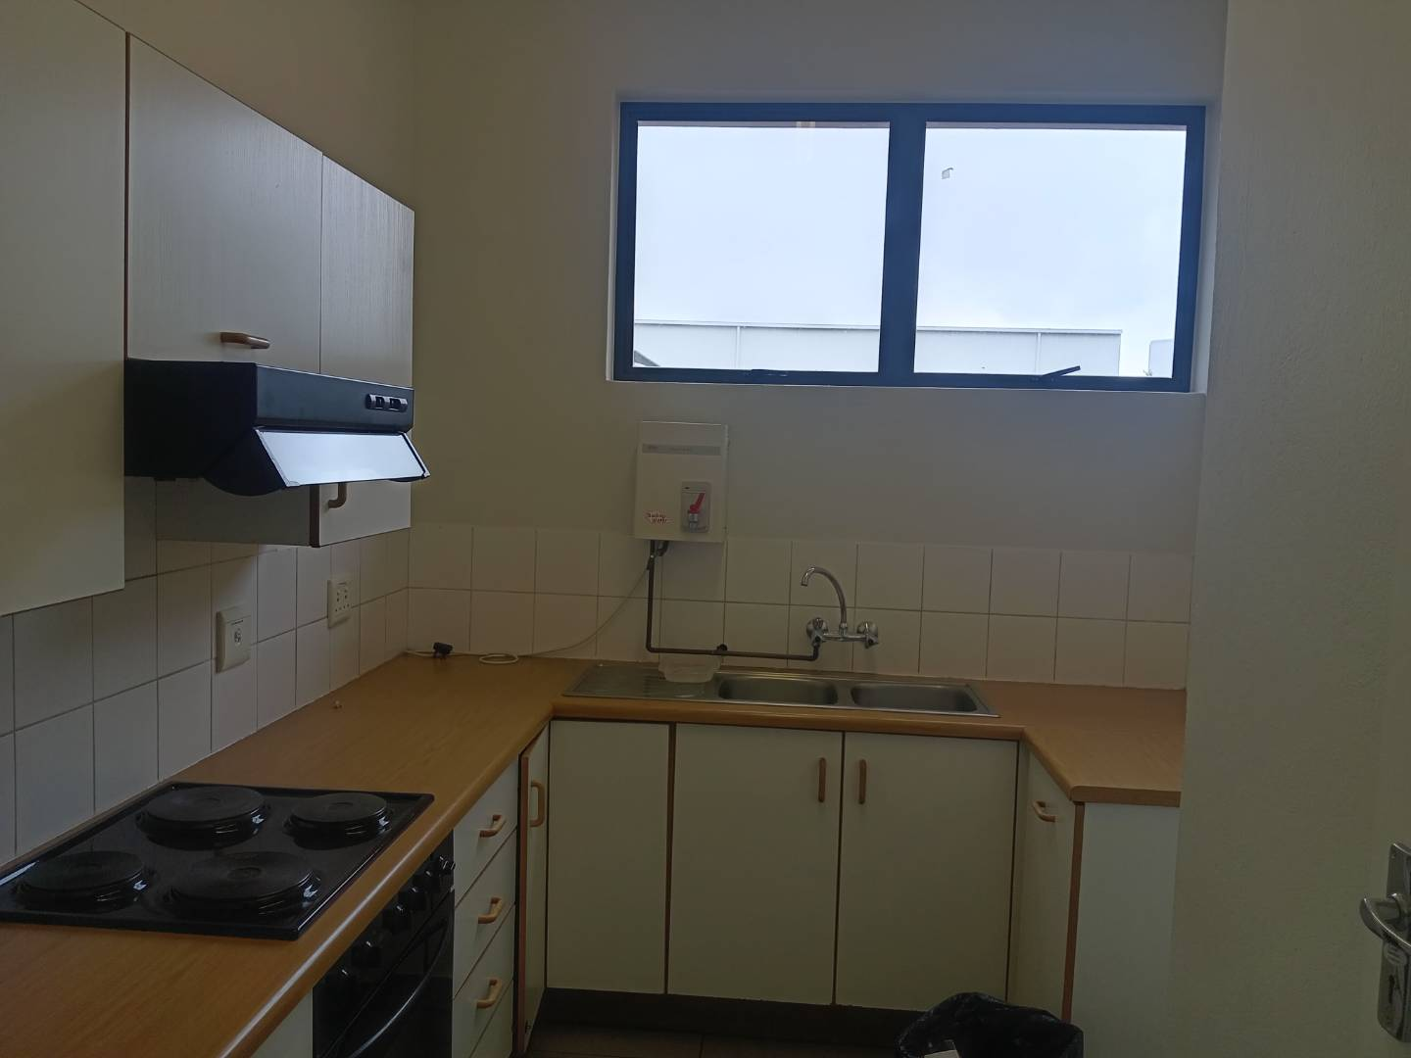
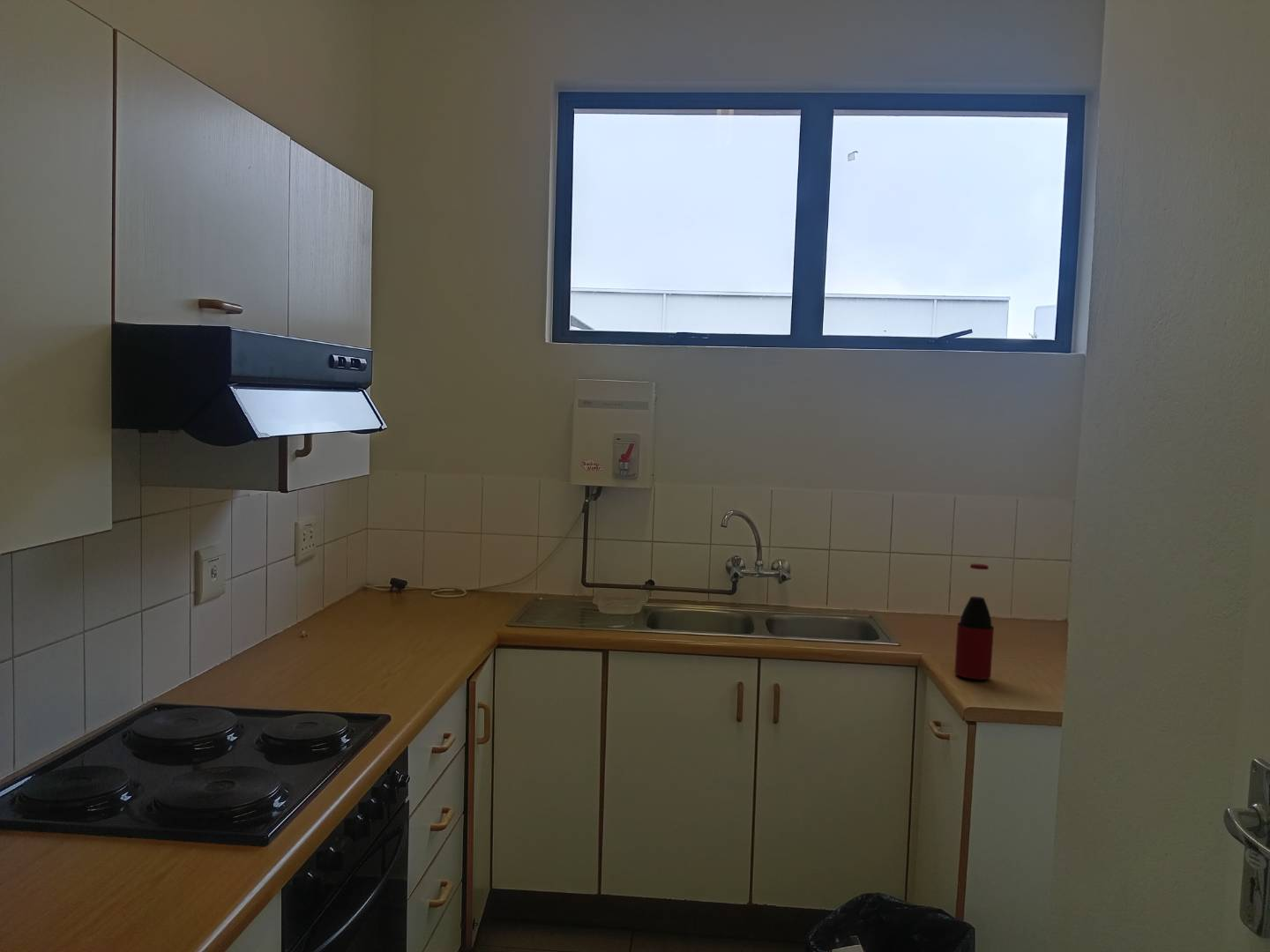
+ bottle (975, 621)
